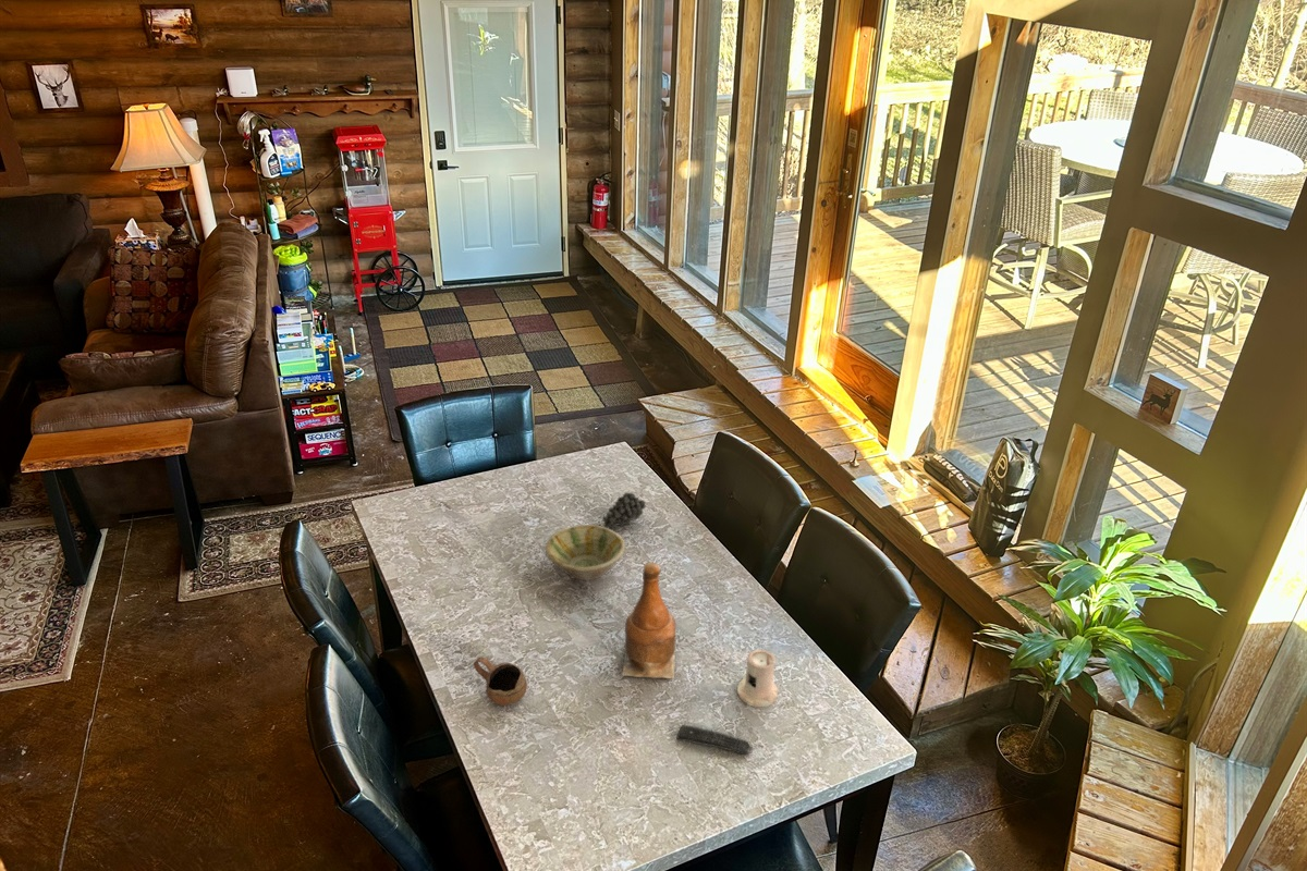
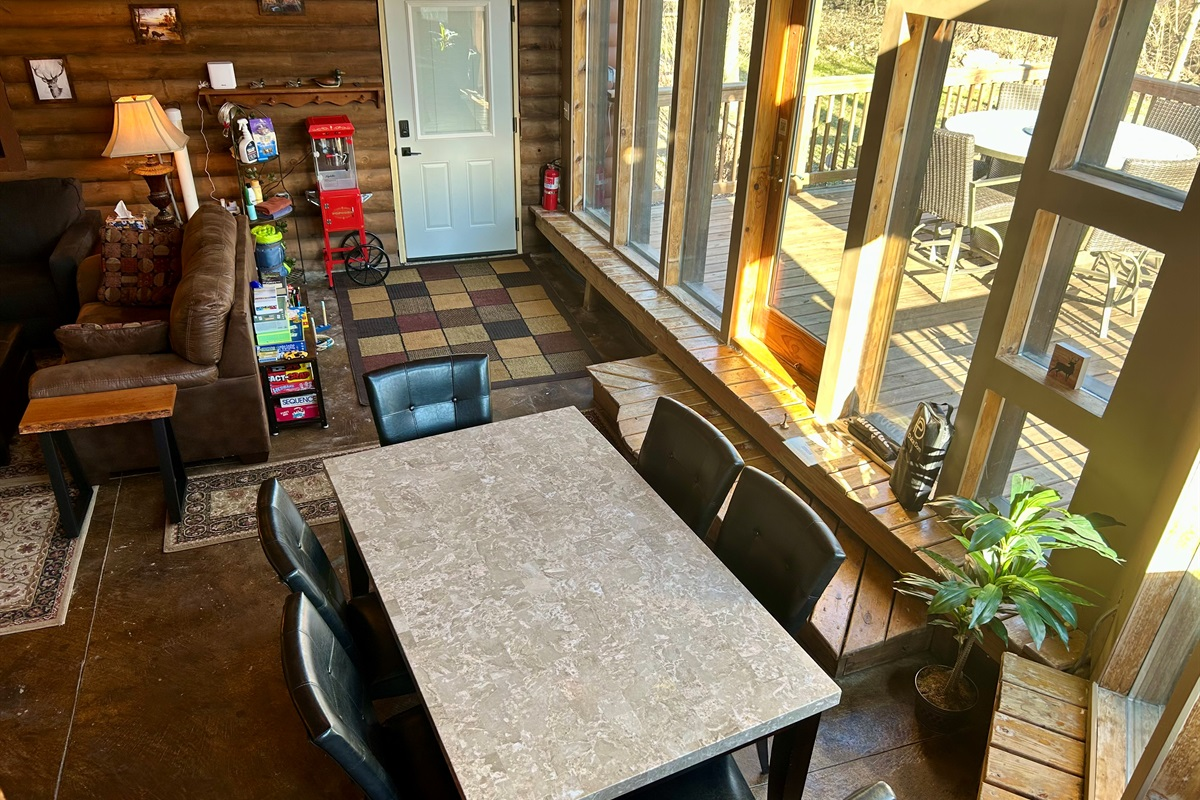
- candle (759, 673)
- bowl (585, 556)
- fruit (622, 507)
- remote control (714, 740)
- cup (502, 677)
- bottle (650, 613)
